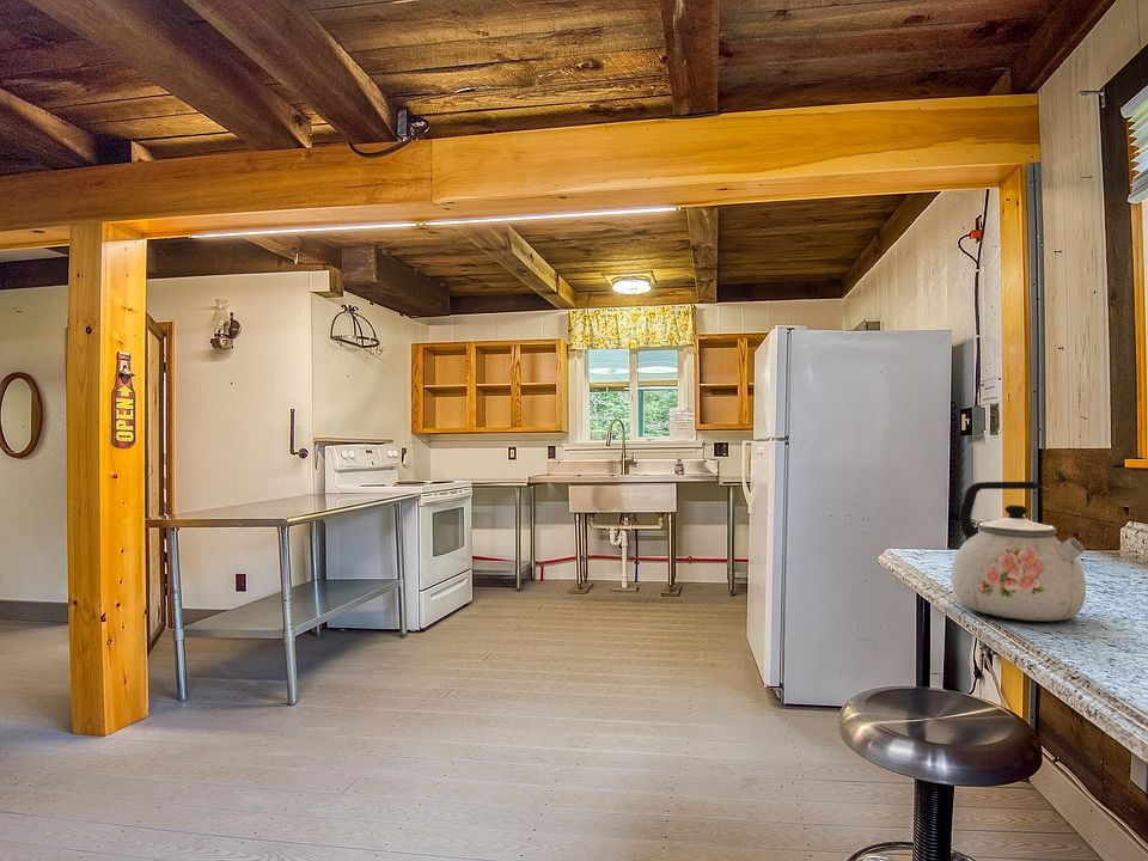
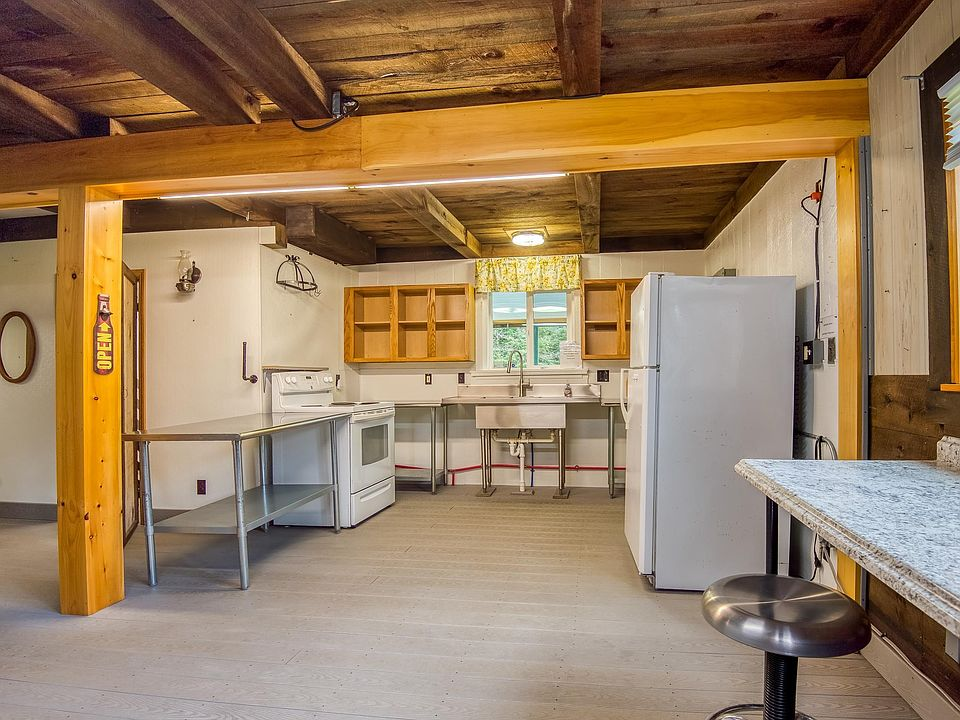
- kettle (1016, 546)
